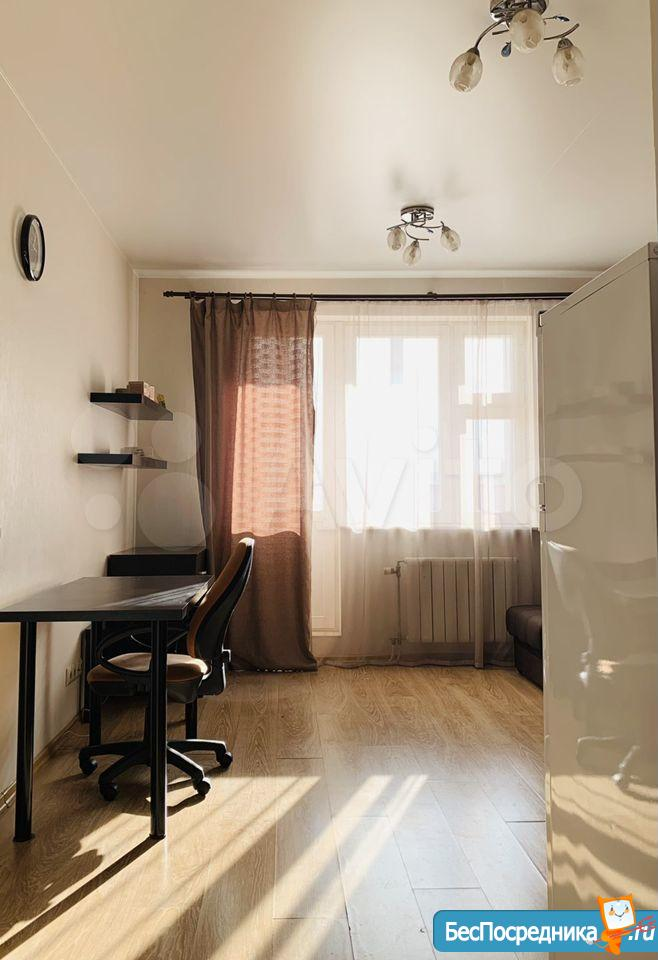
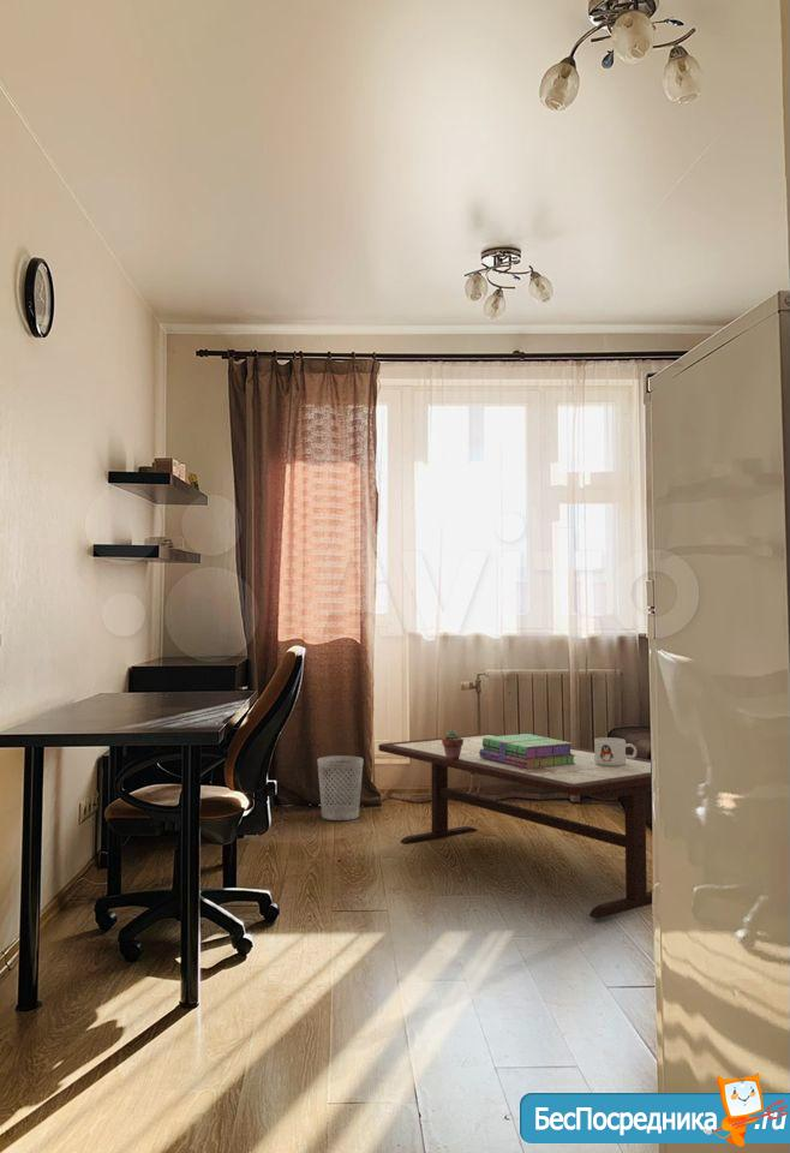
+ mug (615, 751)
+ wastebasket (340, 788)
+ stack of books (526, 749)
+ potted succulent (453, 743)
+ coffee table (525, 811)
